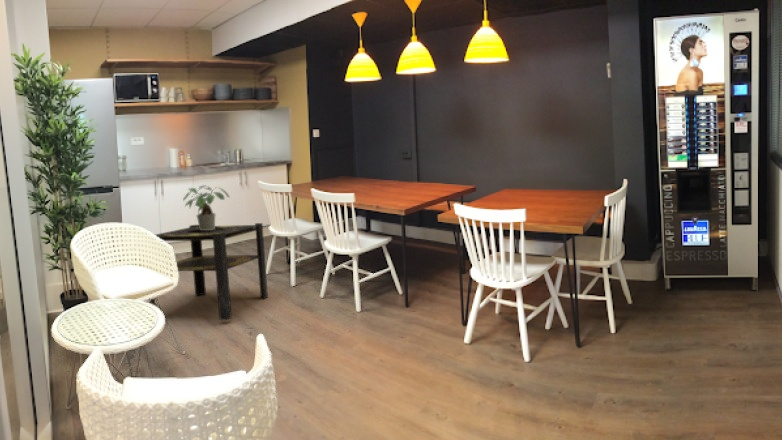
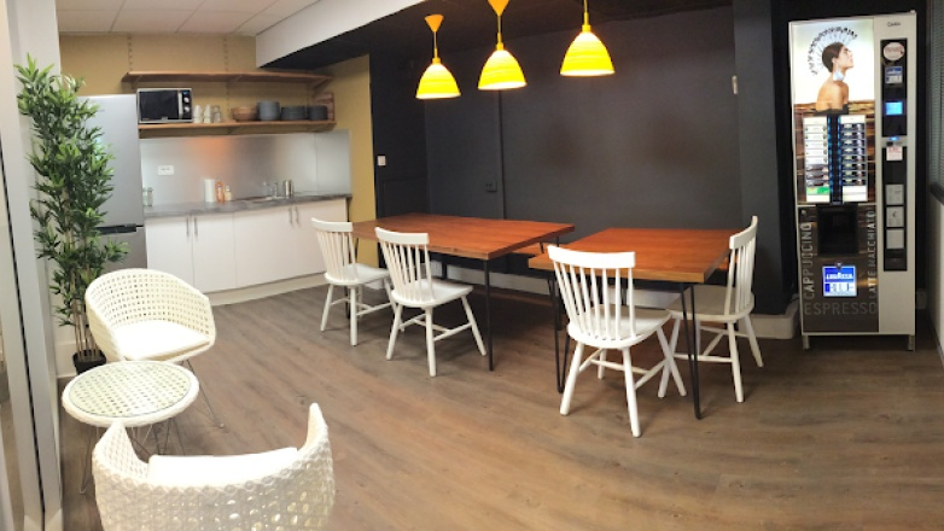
- potted plant (203, 206)
- side table (209, 268)
